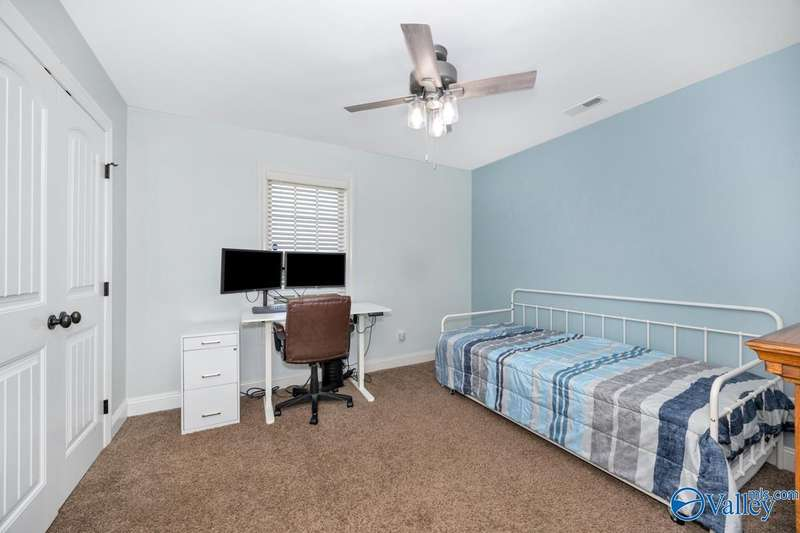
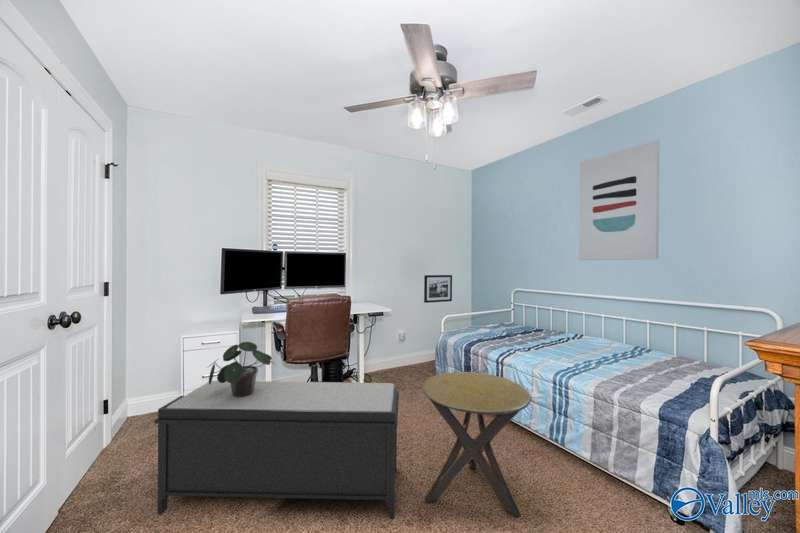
+ picture frame (438, 288)
+ wall art (615, 205)
+ potted plant (242, 367)
+ side table (473, 439)
+ bench (289, 441)
